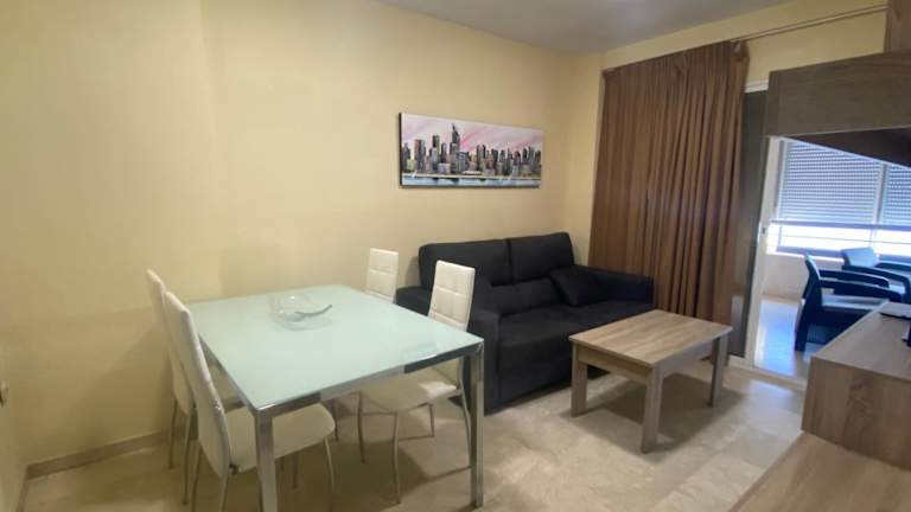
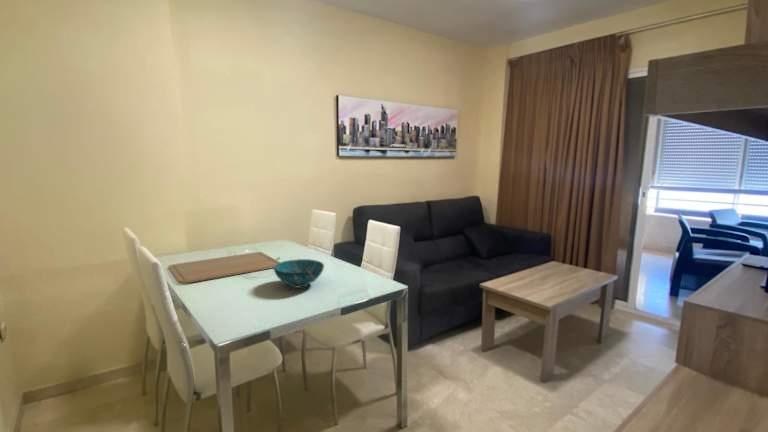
+ decorative bowl (299, 275)
+ chopping board (226, 265)
